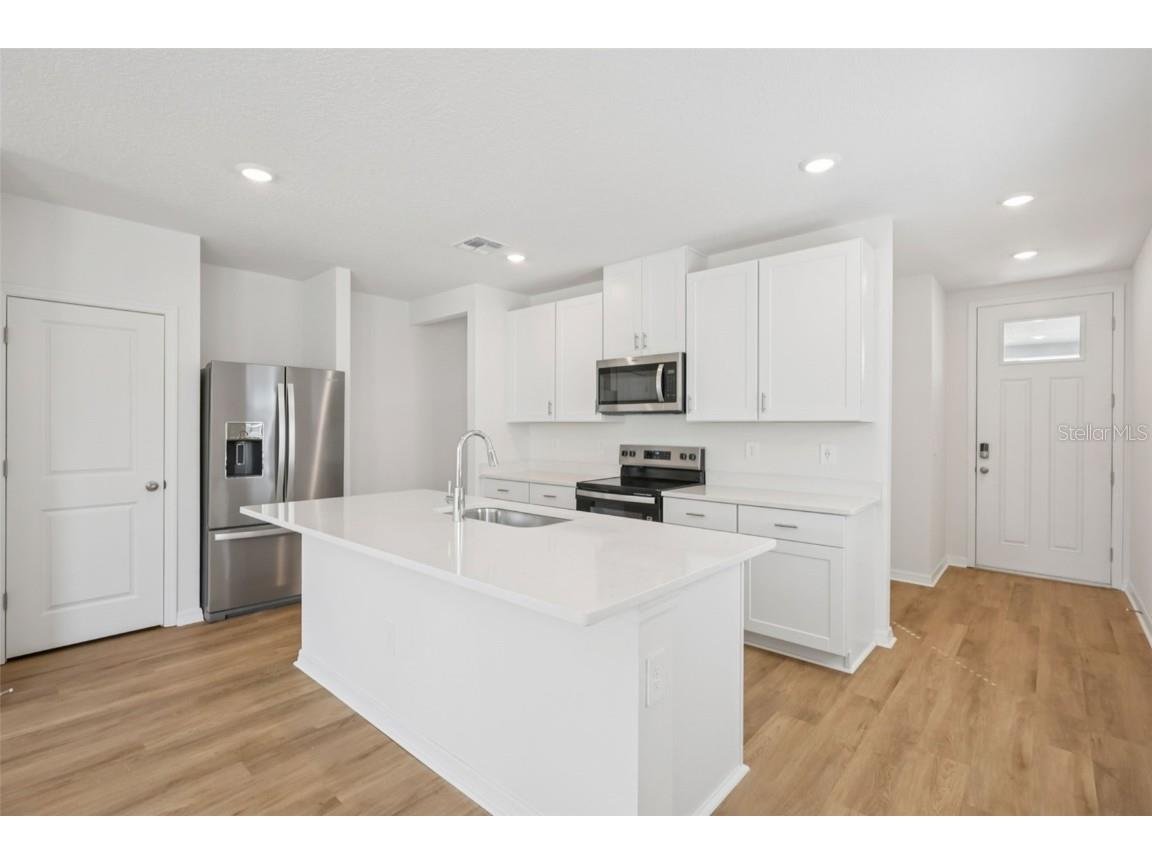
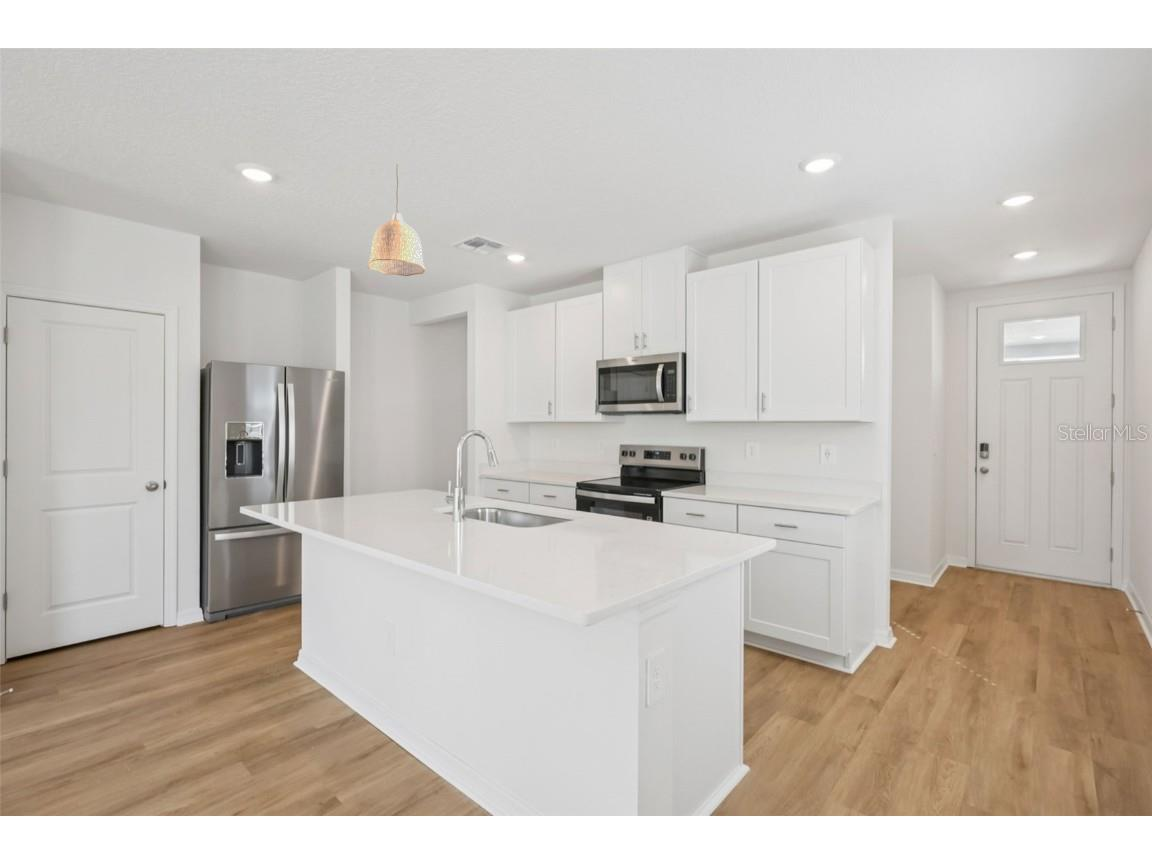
+ pendant lamp (397, 216)
